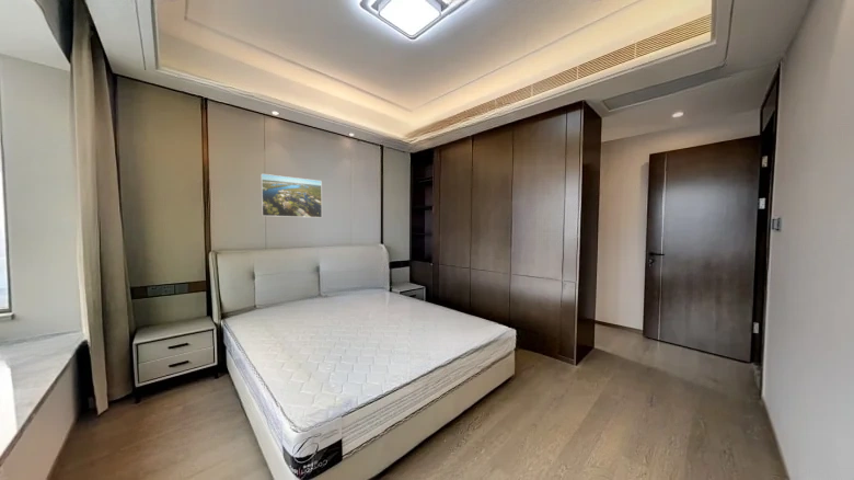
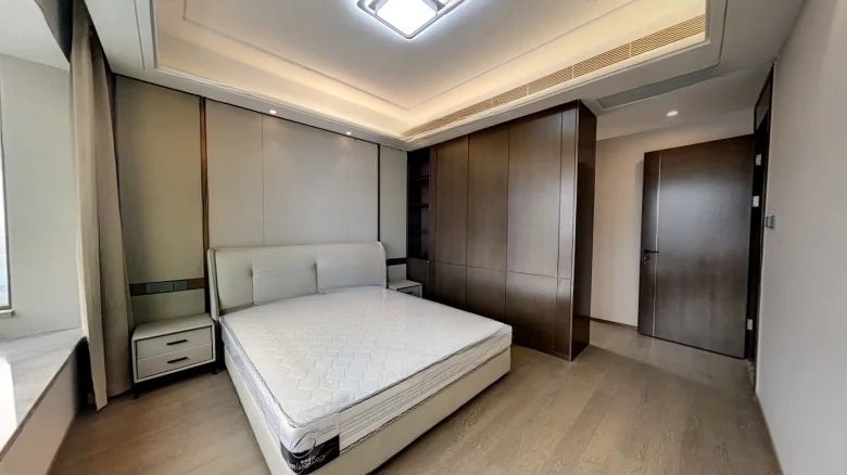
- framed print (293, 197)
